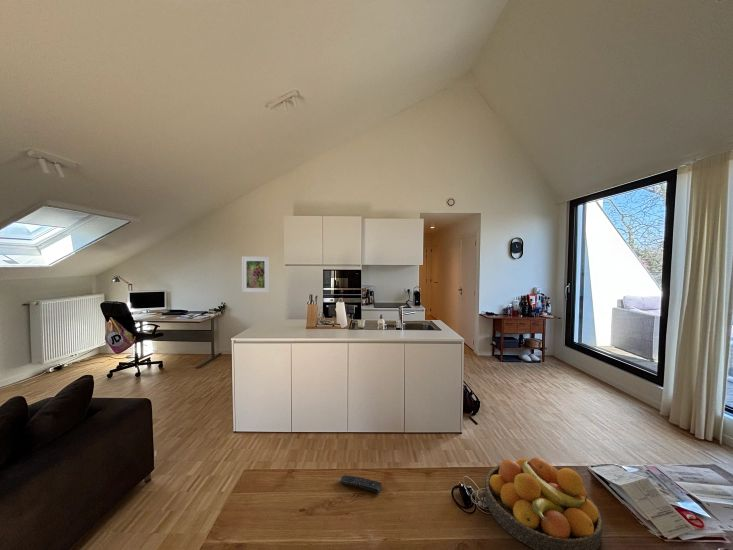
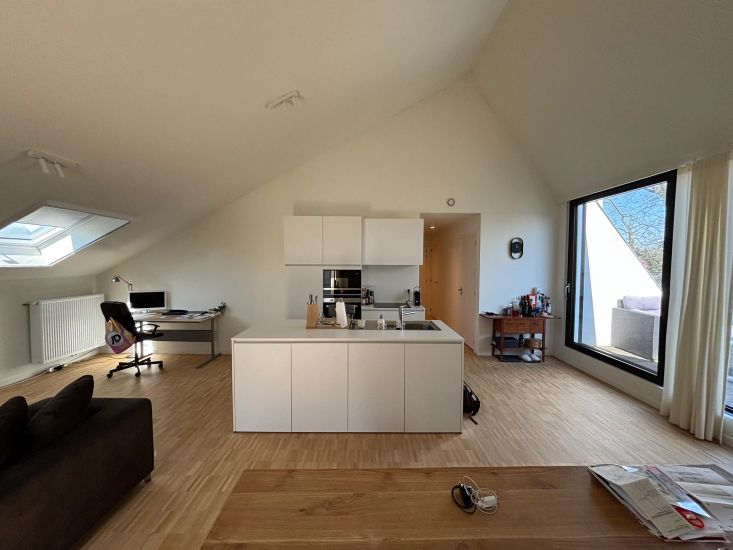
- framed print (255, 274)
- remote control (359, 483)
- fruit bowl (539, 488)
